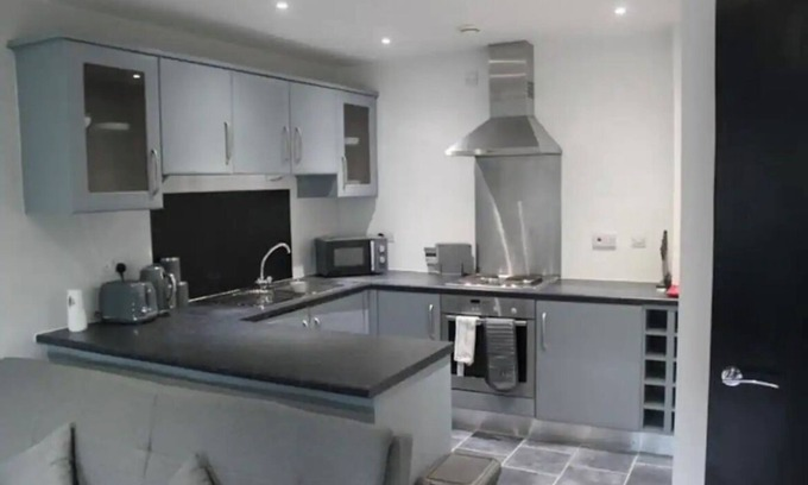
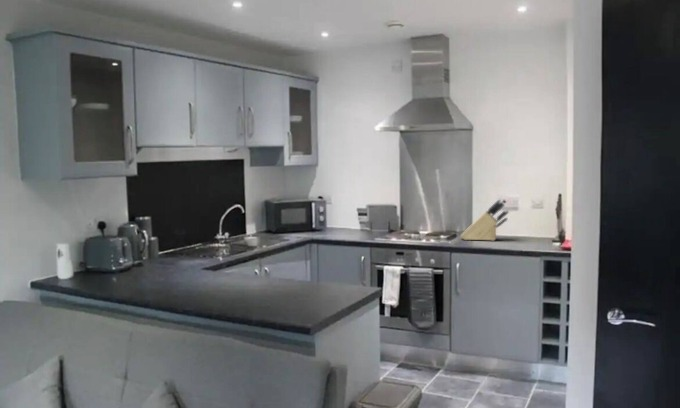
+ knife block (484, 219)
